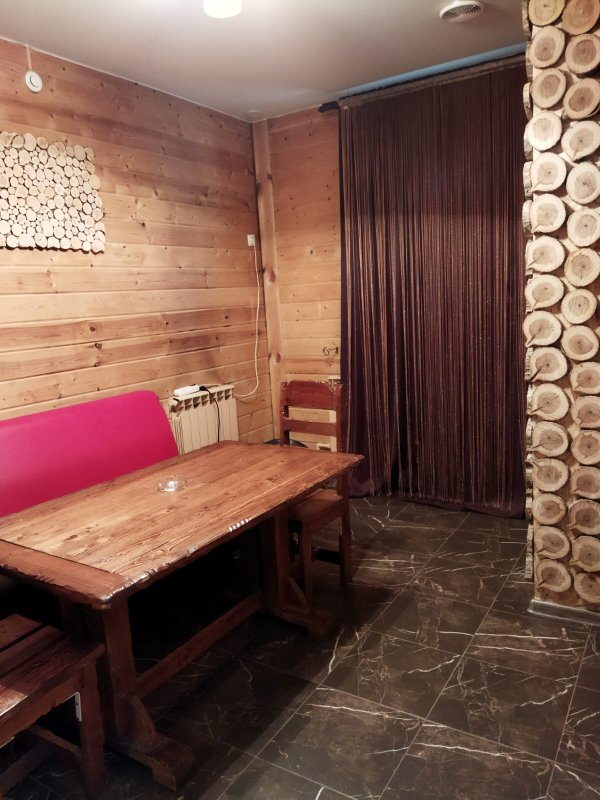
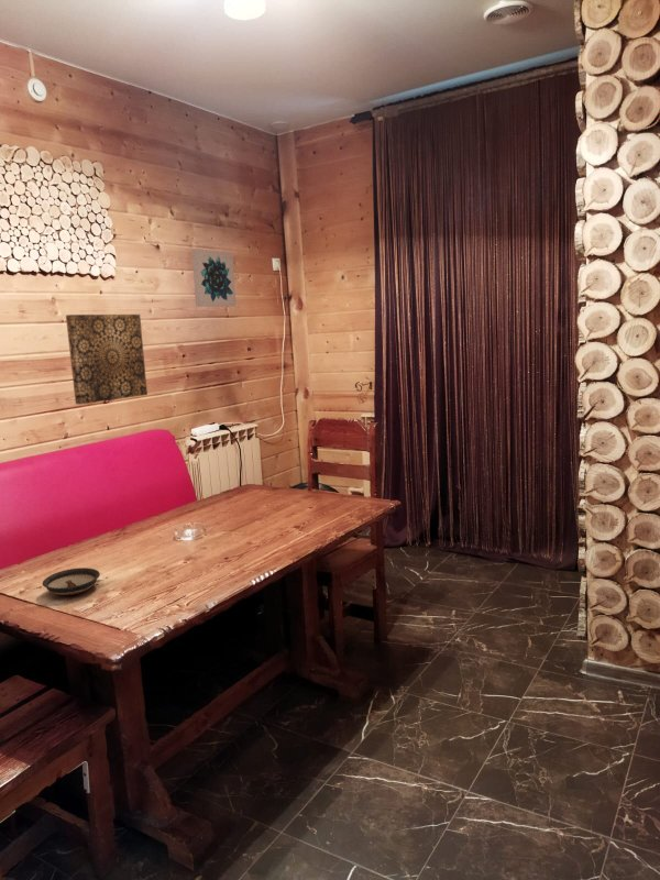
+ wall art (109, 356)
+ saucer (72, 583)
+ wall art (215, 278)
